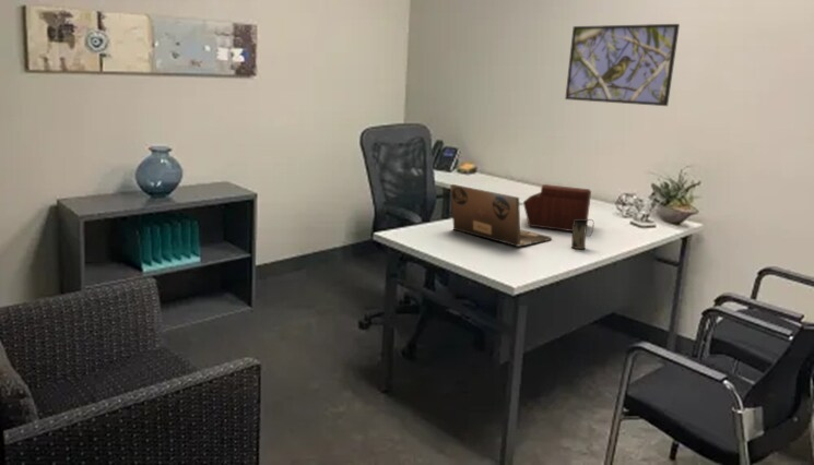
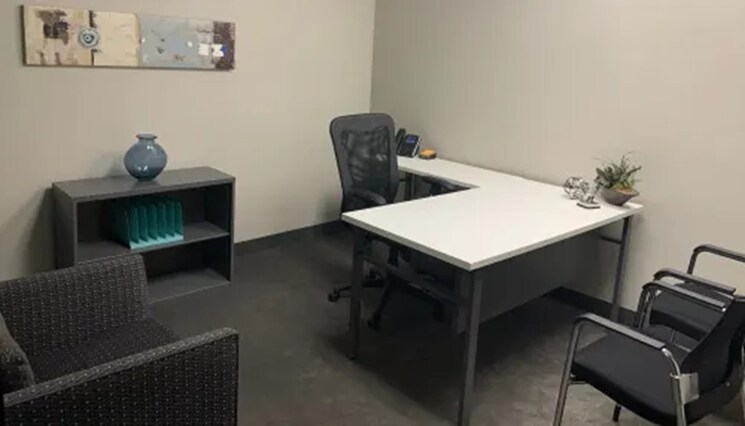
- sewing box (556, 204)
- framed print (617, 64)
- mug (582, 233)
- laptop (500, 212)
